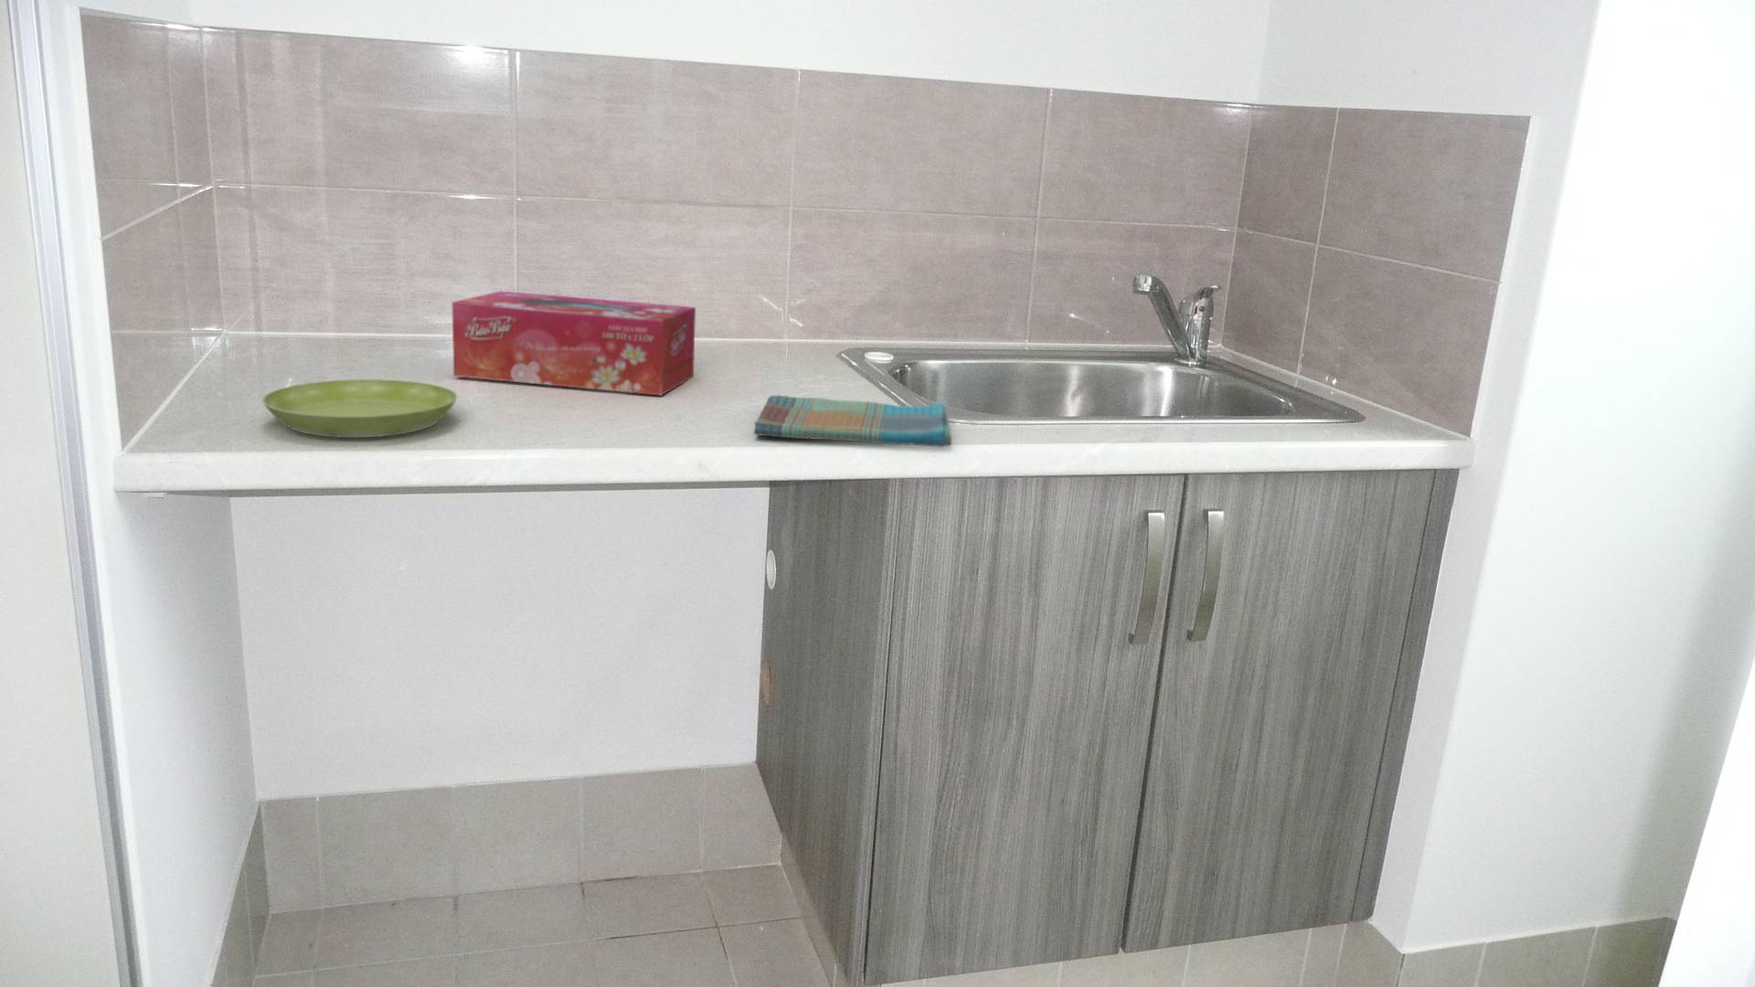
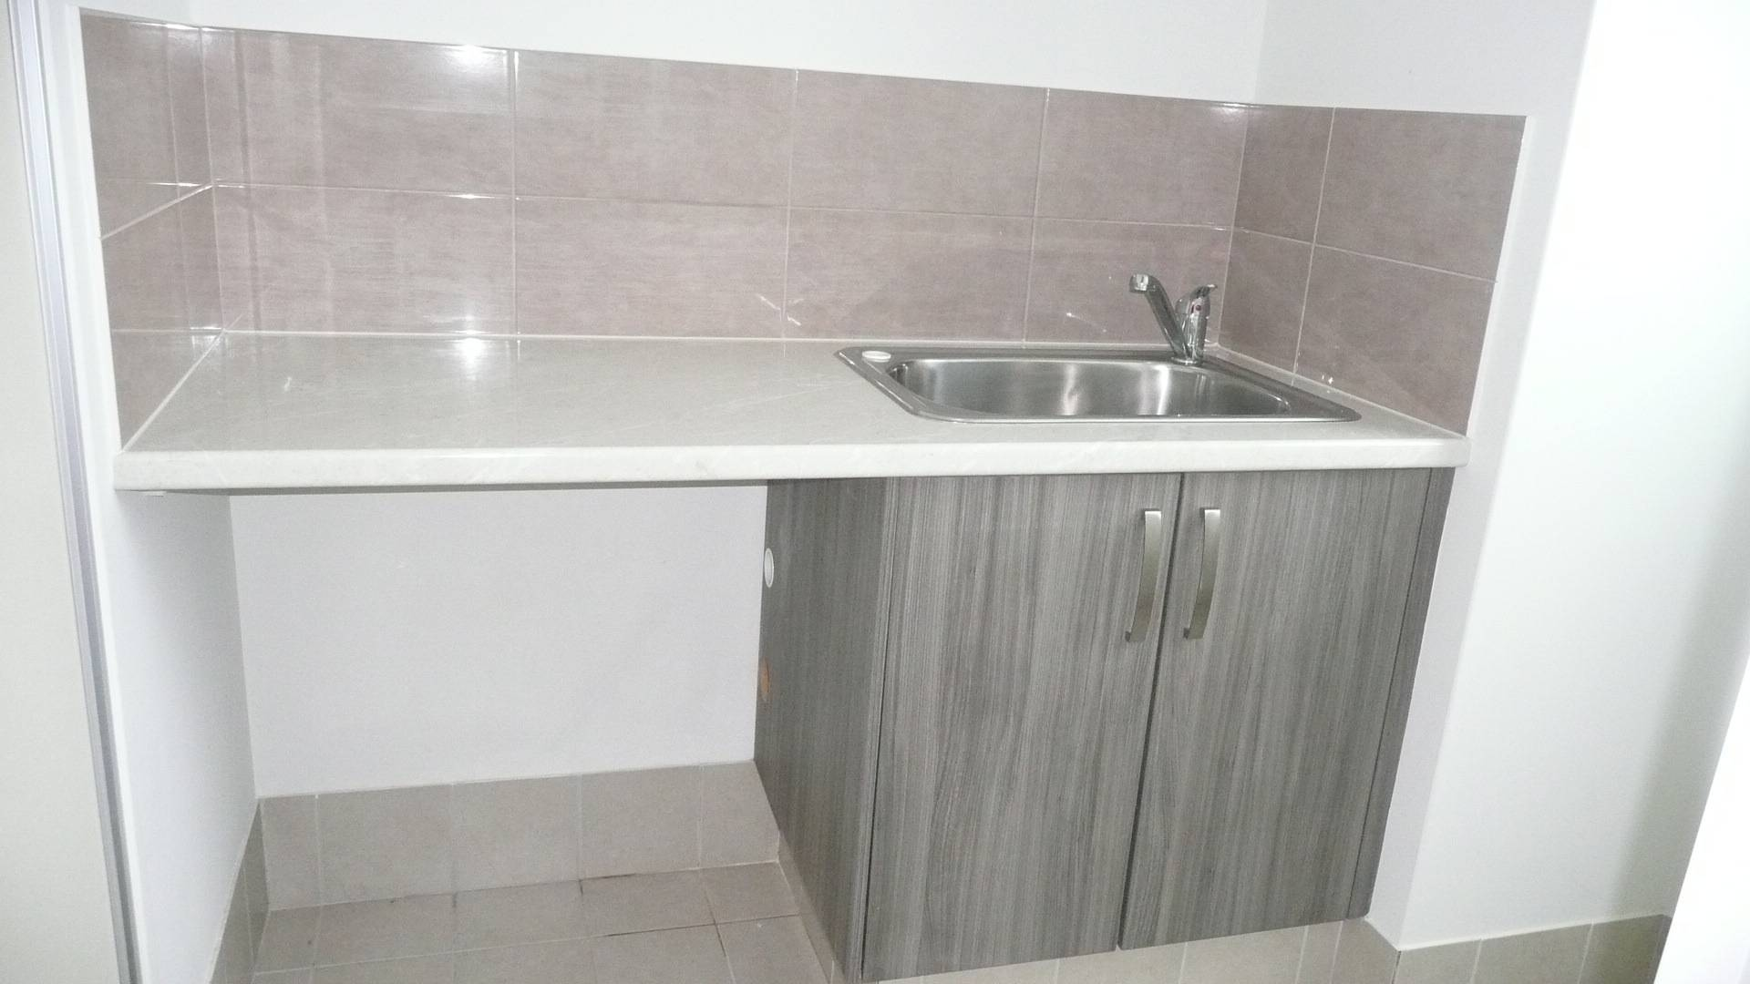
- tissue box (577, 341)
- saucer (362, 409)
- dish towel (856, 418)
